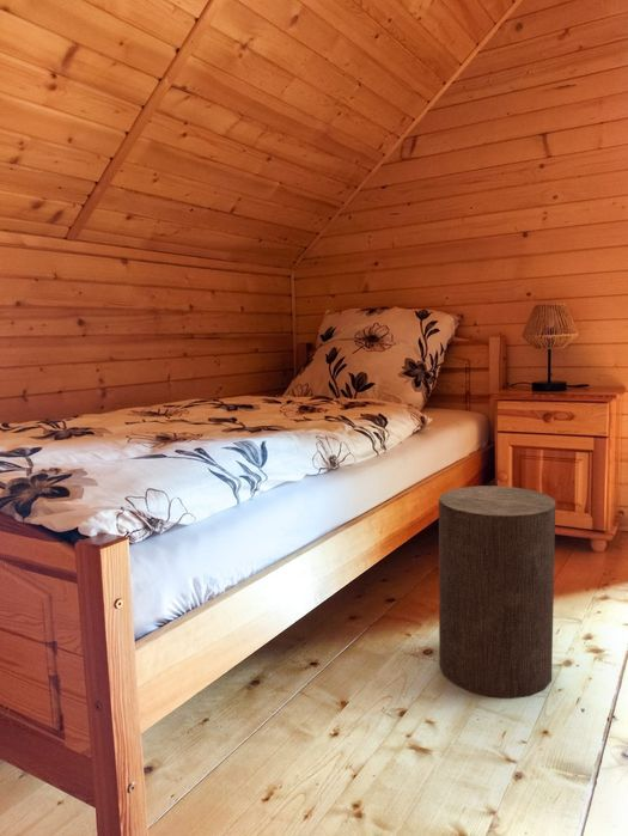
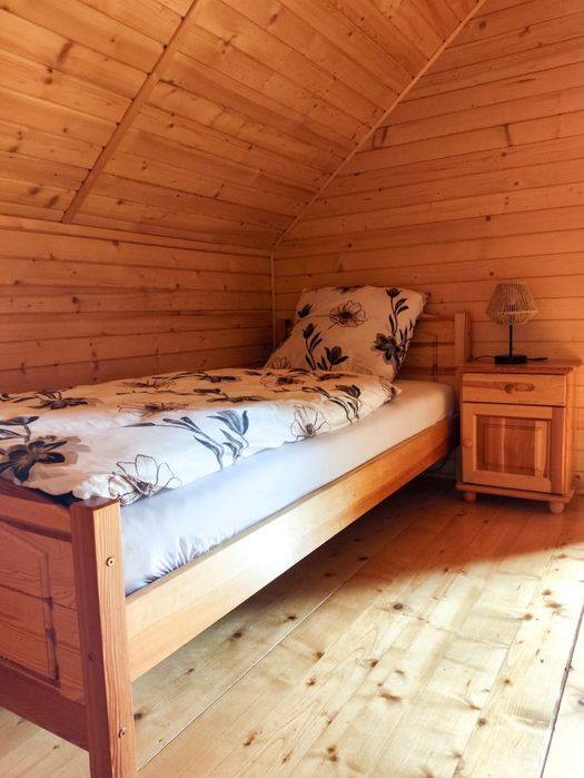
- stool (495, 585)
